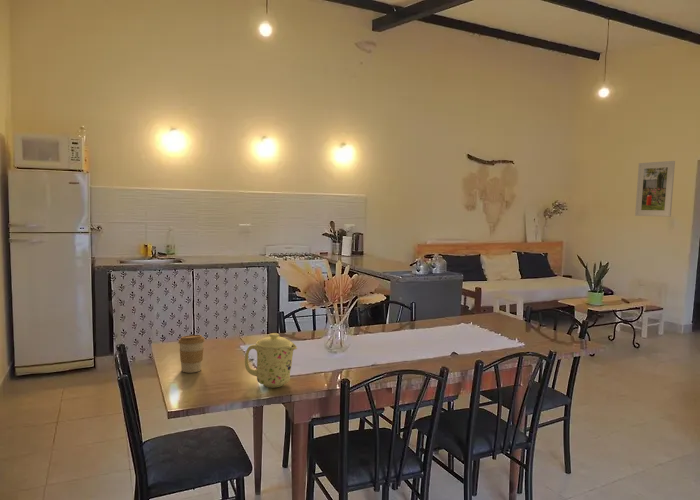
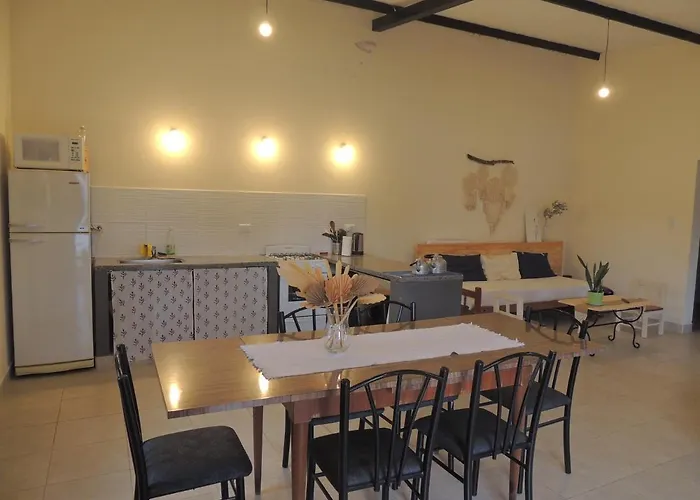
- coffee cup (191, 352)
- mug (270, 359)
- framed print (654, 189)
